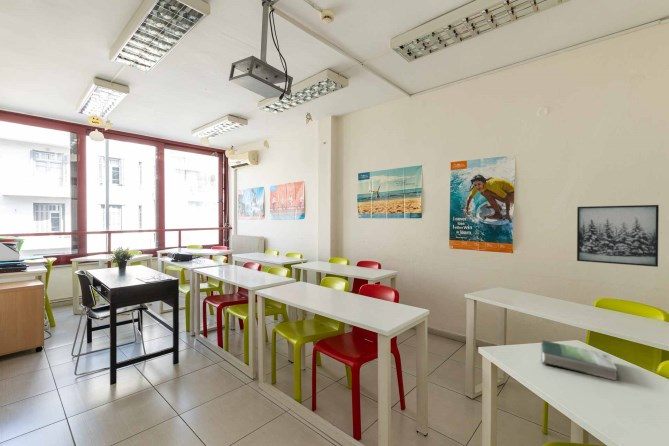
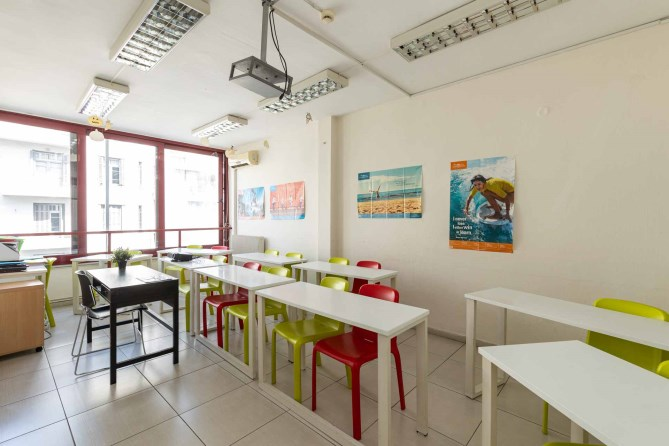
- wall art (614, 234)
- book (575, 356)
